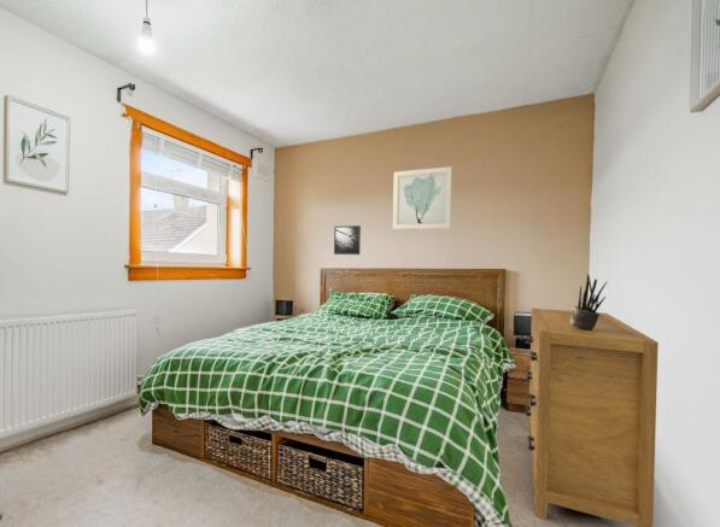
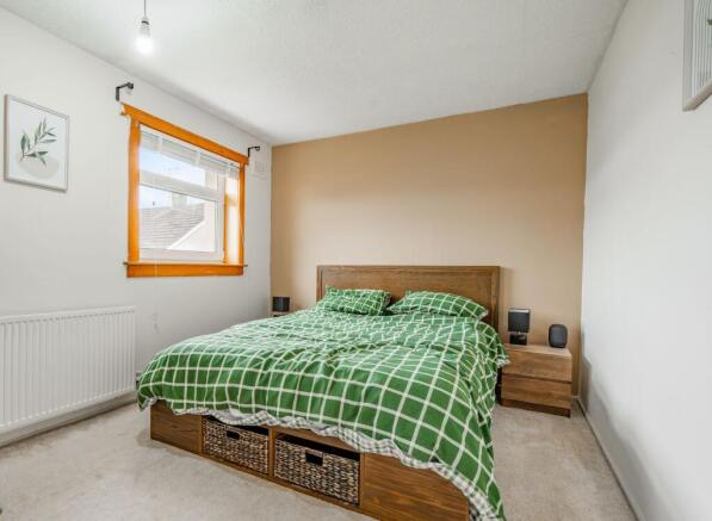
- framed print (346, 240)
- potted plant (589, 300)
- wall art (421, 199)
- dresser (574, 398)
